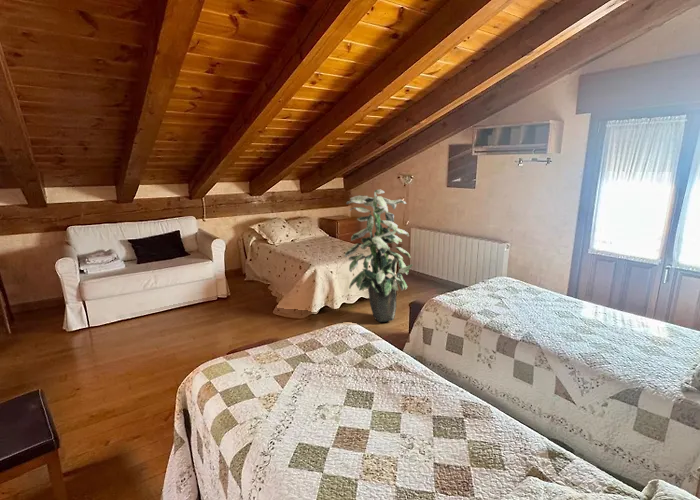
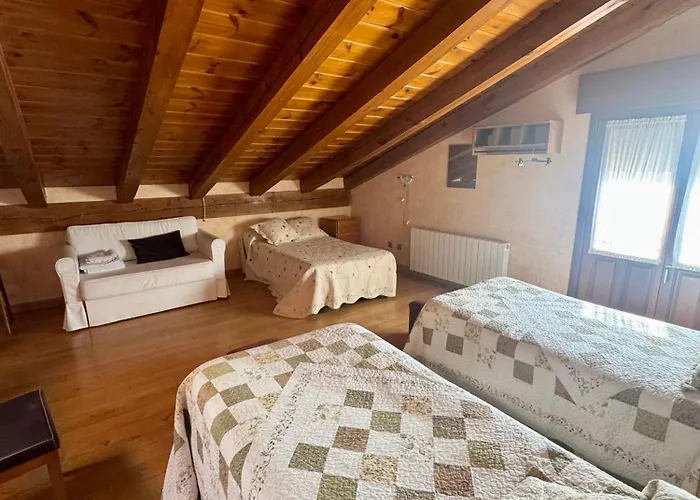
- indoor plant (377, 256)
